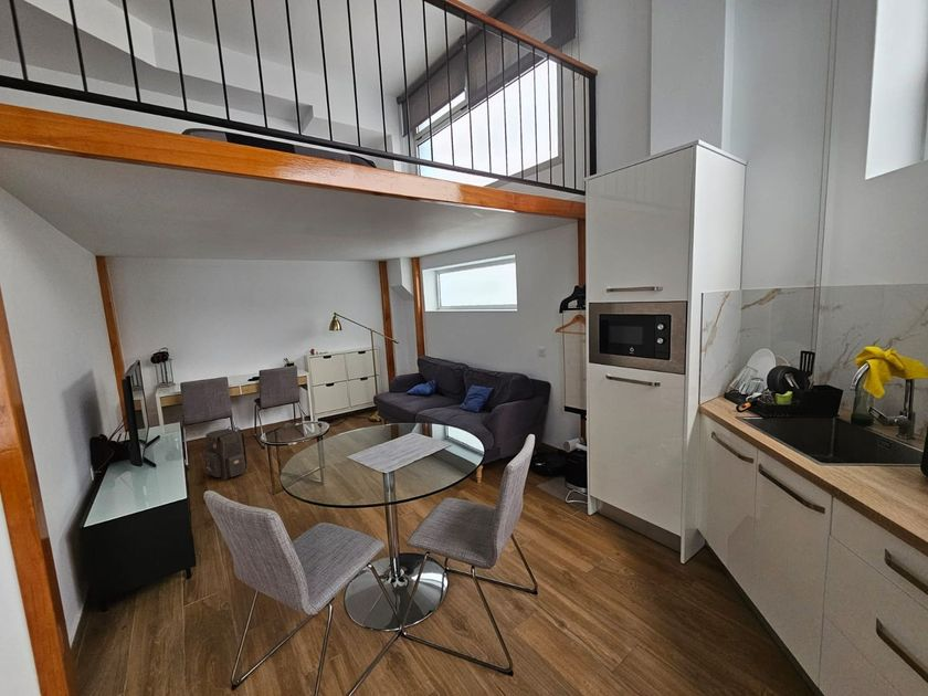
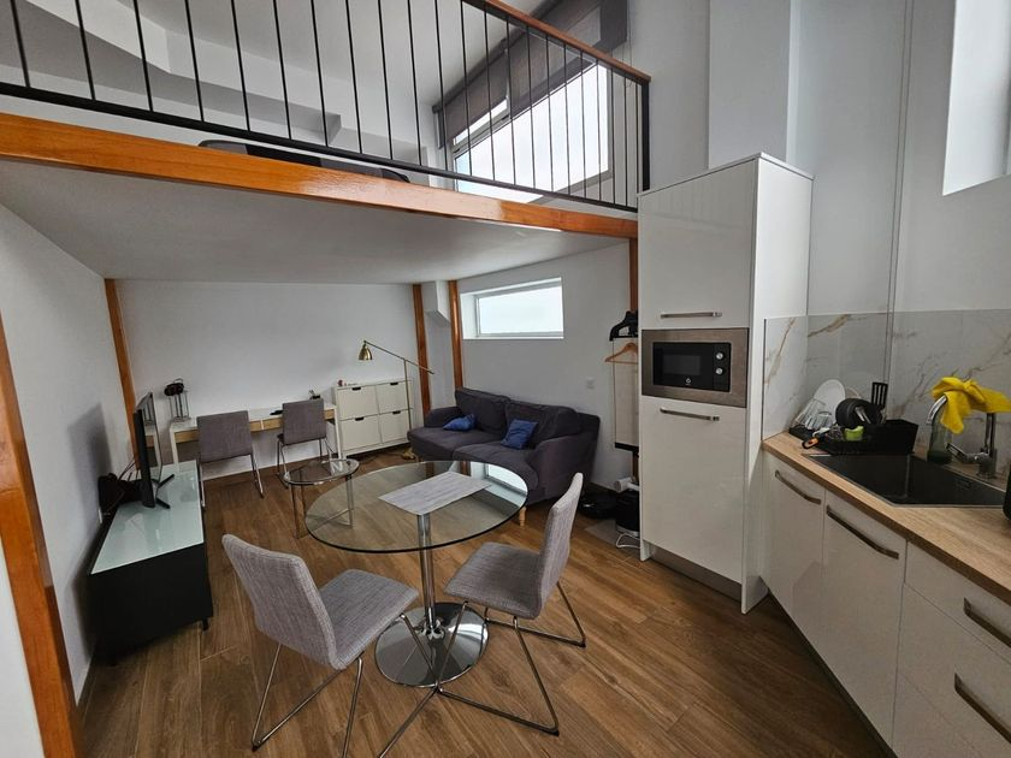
- backpack (225, 451)
